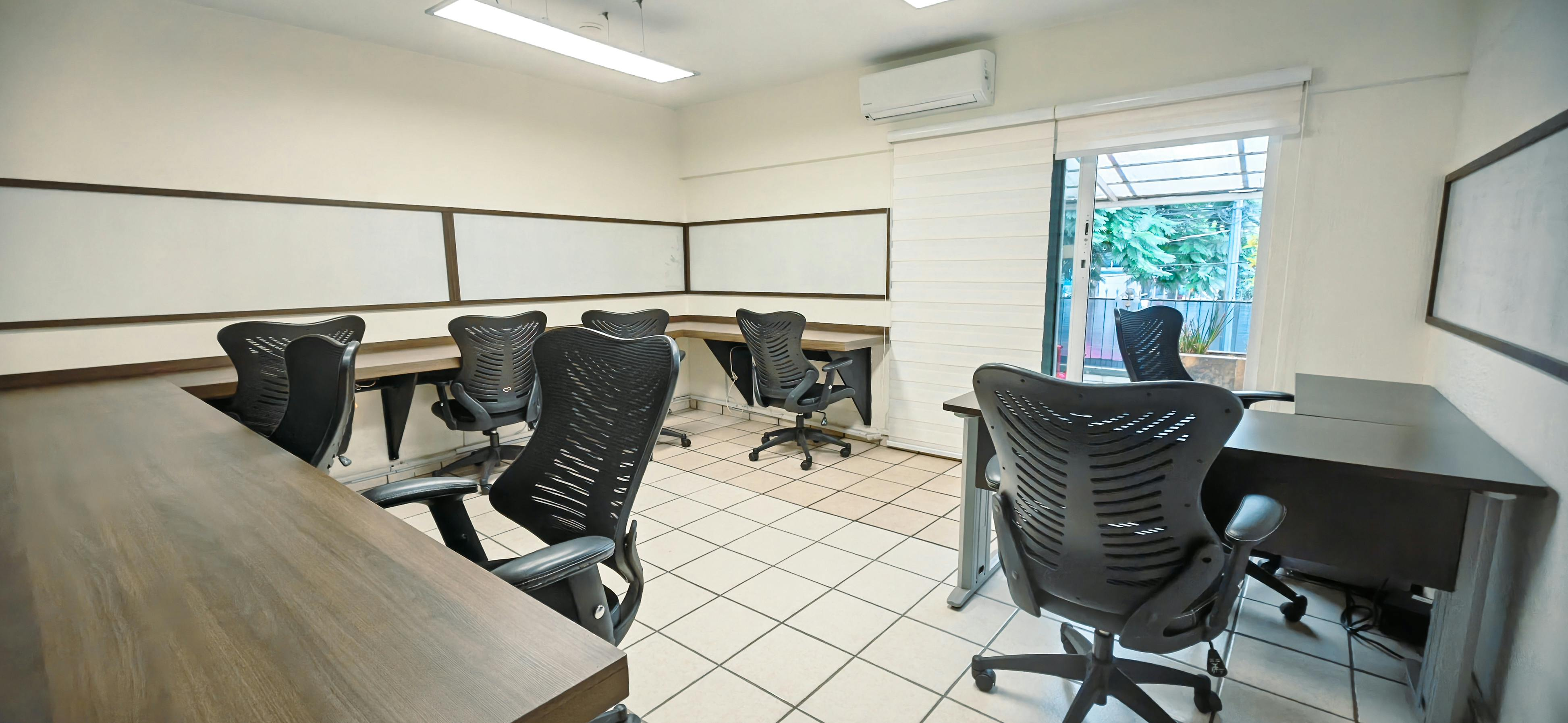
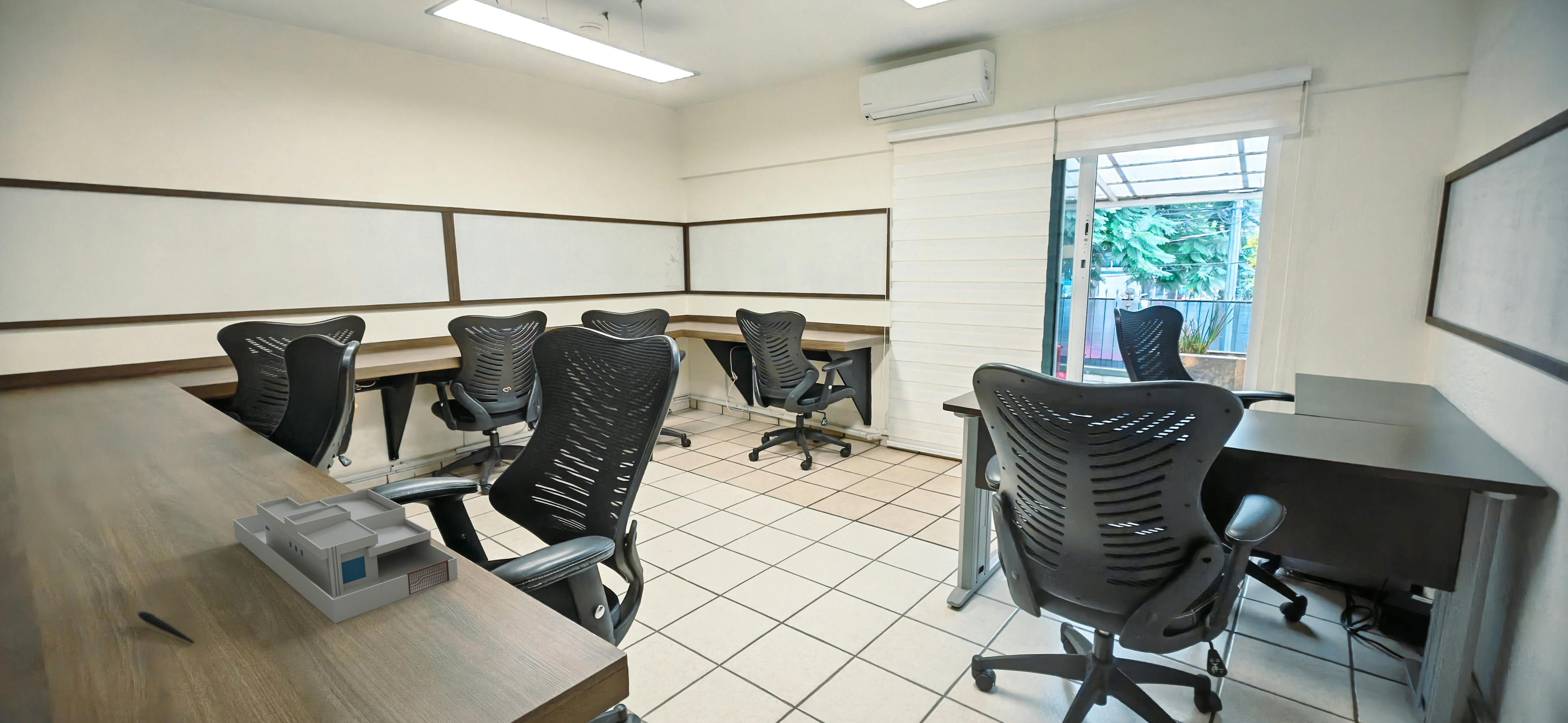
+ desk organizer (336, 532)
+ pen (164, 626)
